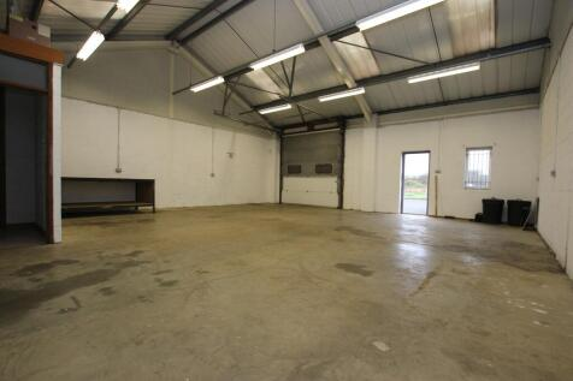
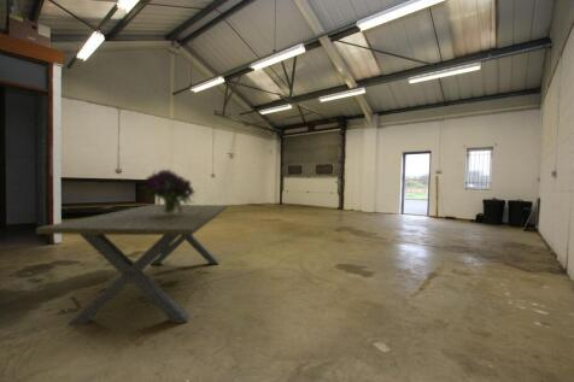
+ dining table (165, 248)
+ bouquet (168, 192)
